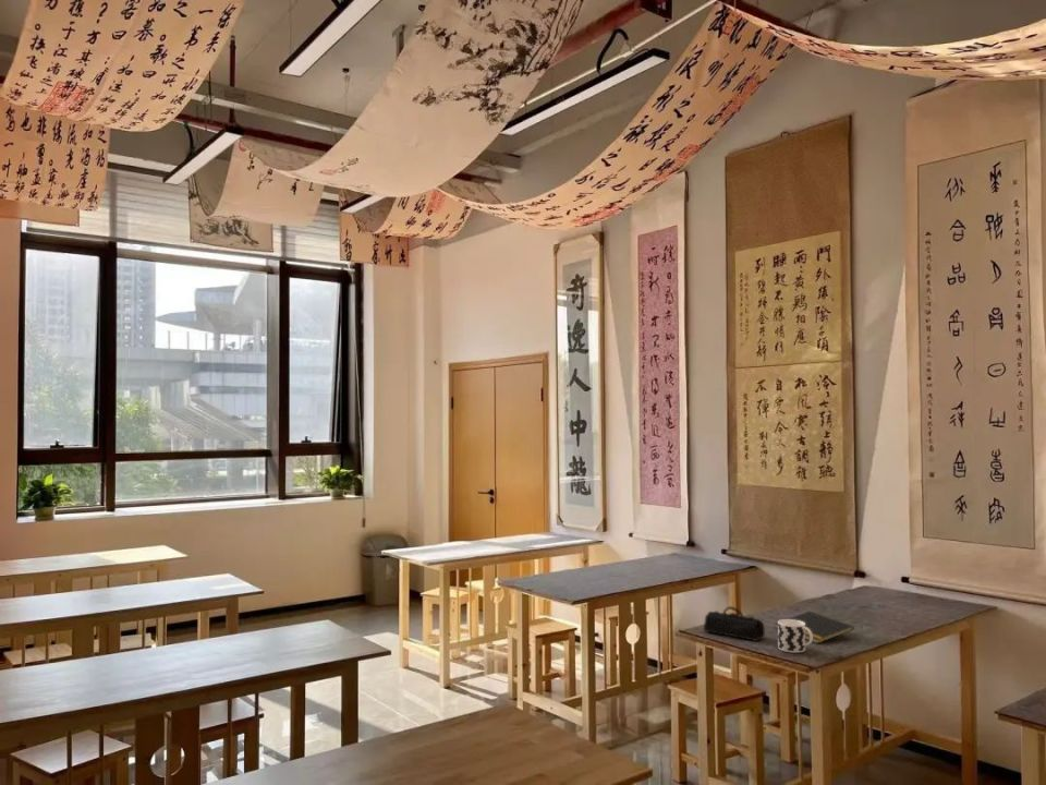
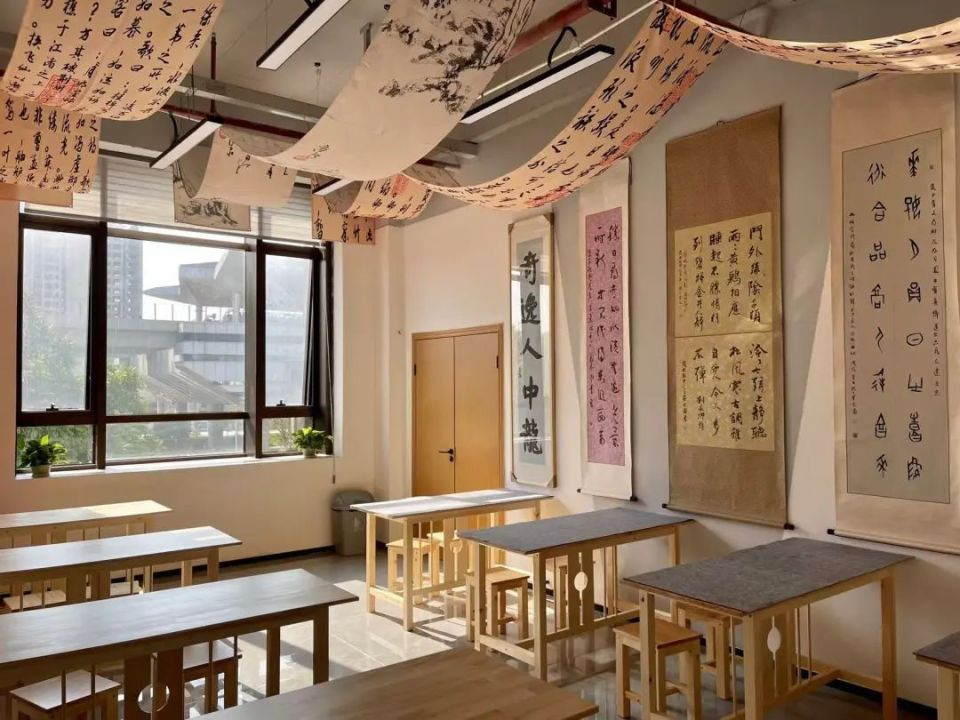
- pencil case (733, 620)
- cup (795, 636)
- notepad (813, 626)
